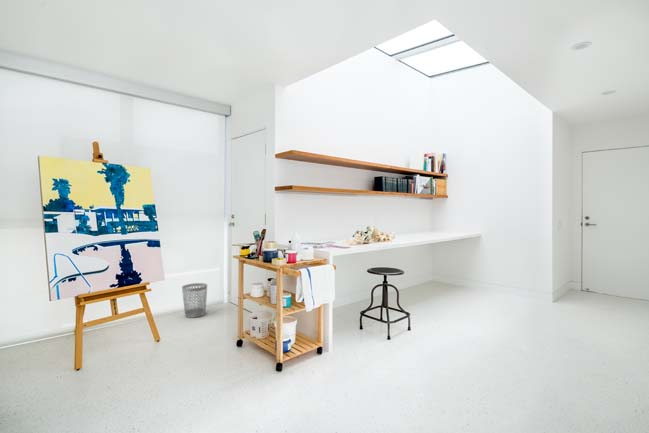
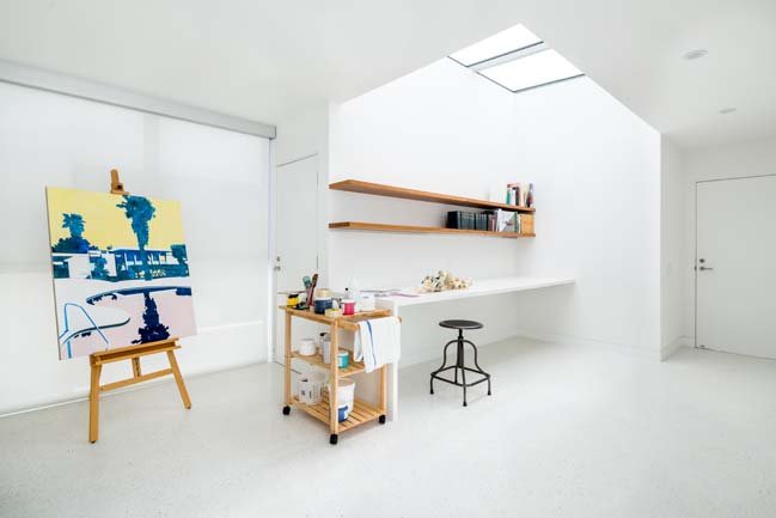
- wastebasket (195, 300)
